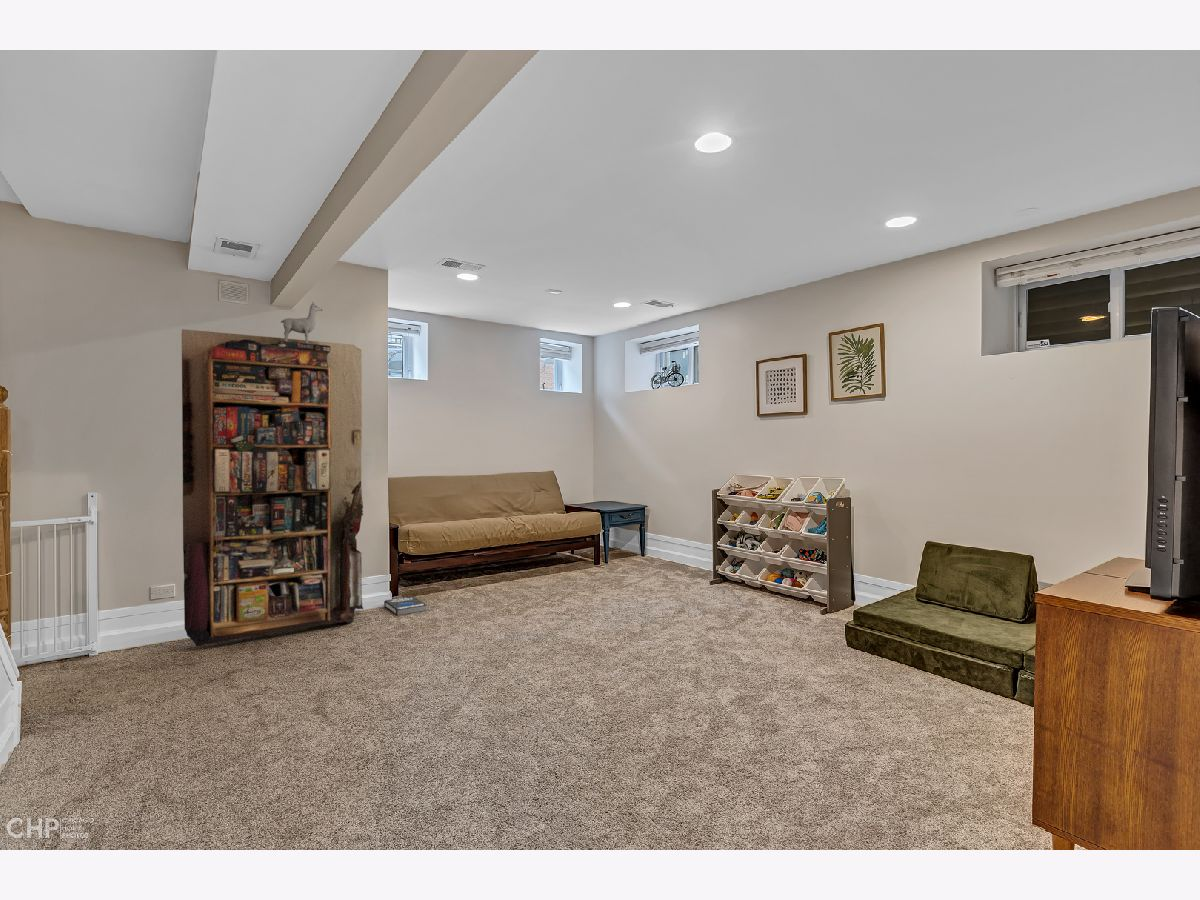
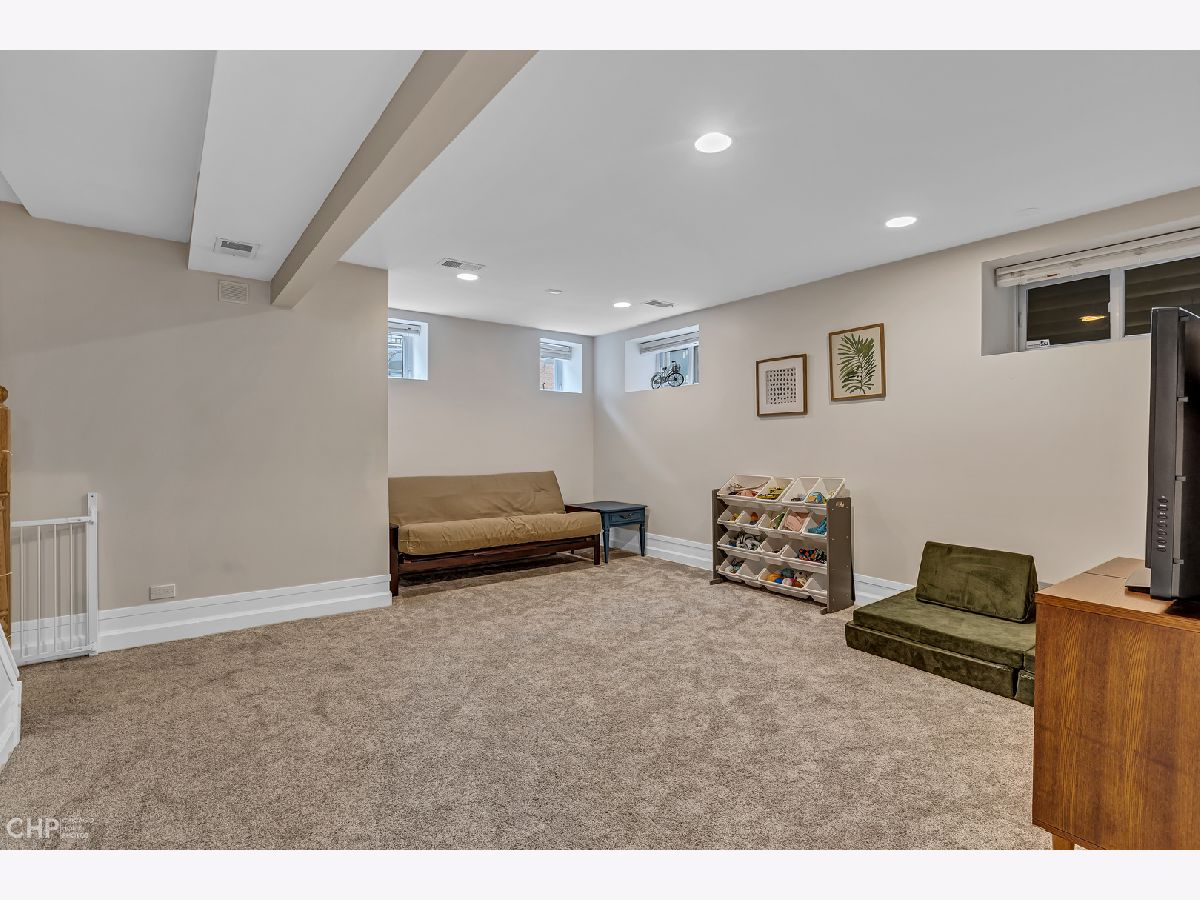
- bookshelf (282, 464)
- book (405, 605)
